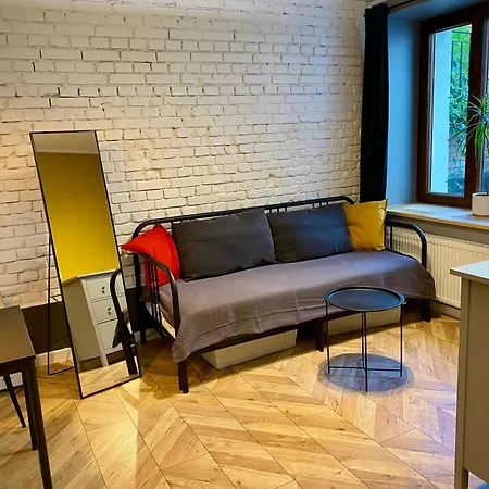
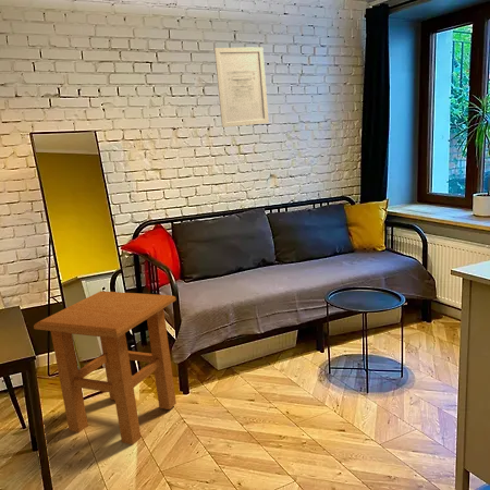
+ side table (115, 364)
+ wall art (242, 86)
